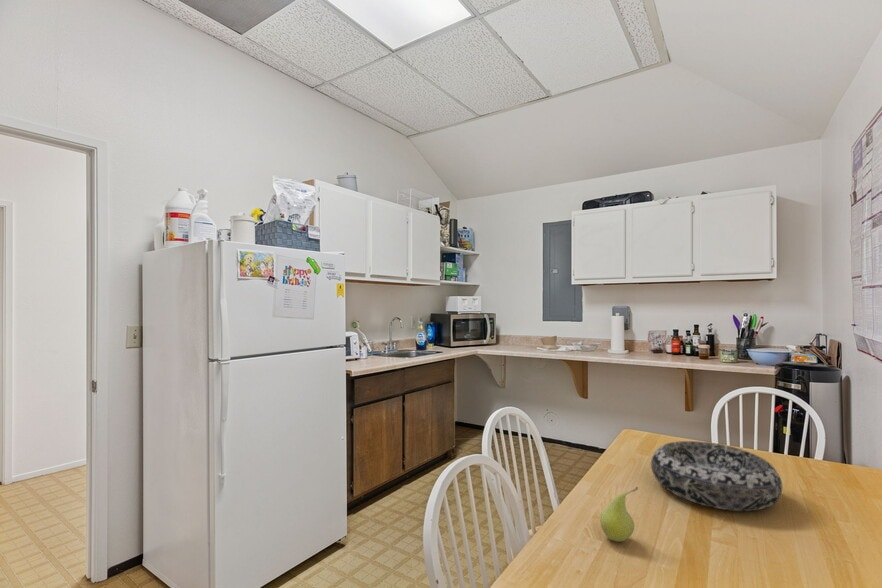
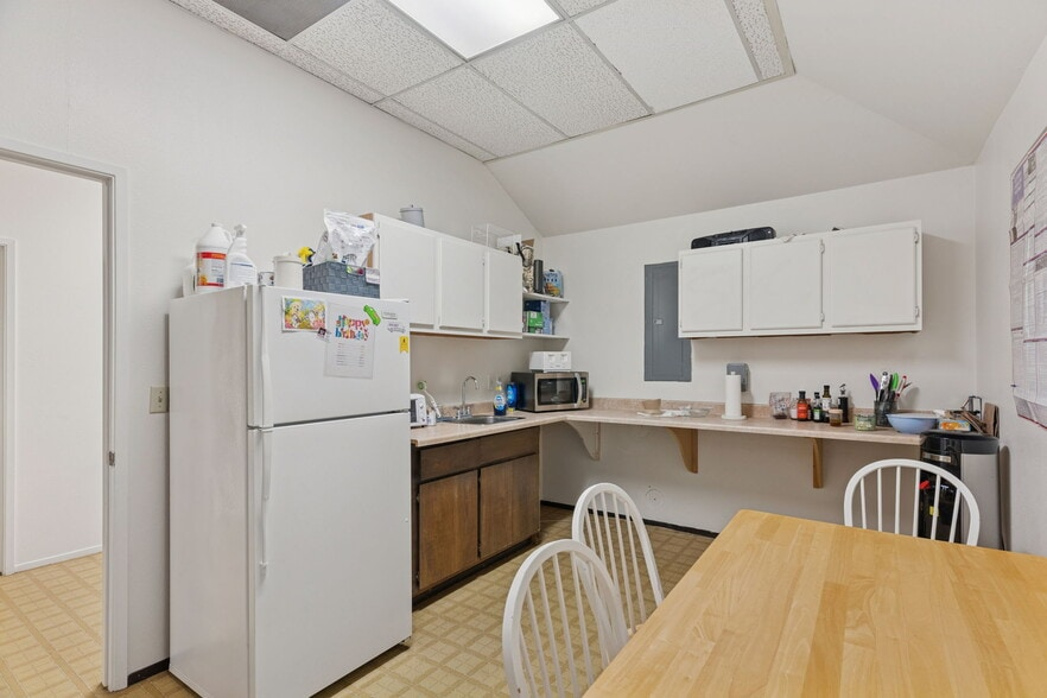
- fruit (619, 512)
- decorative bowl (712, 473)
